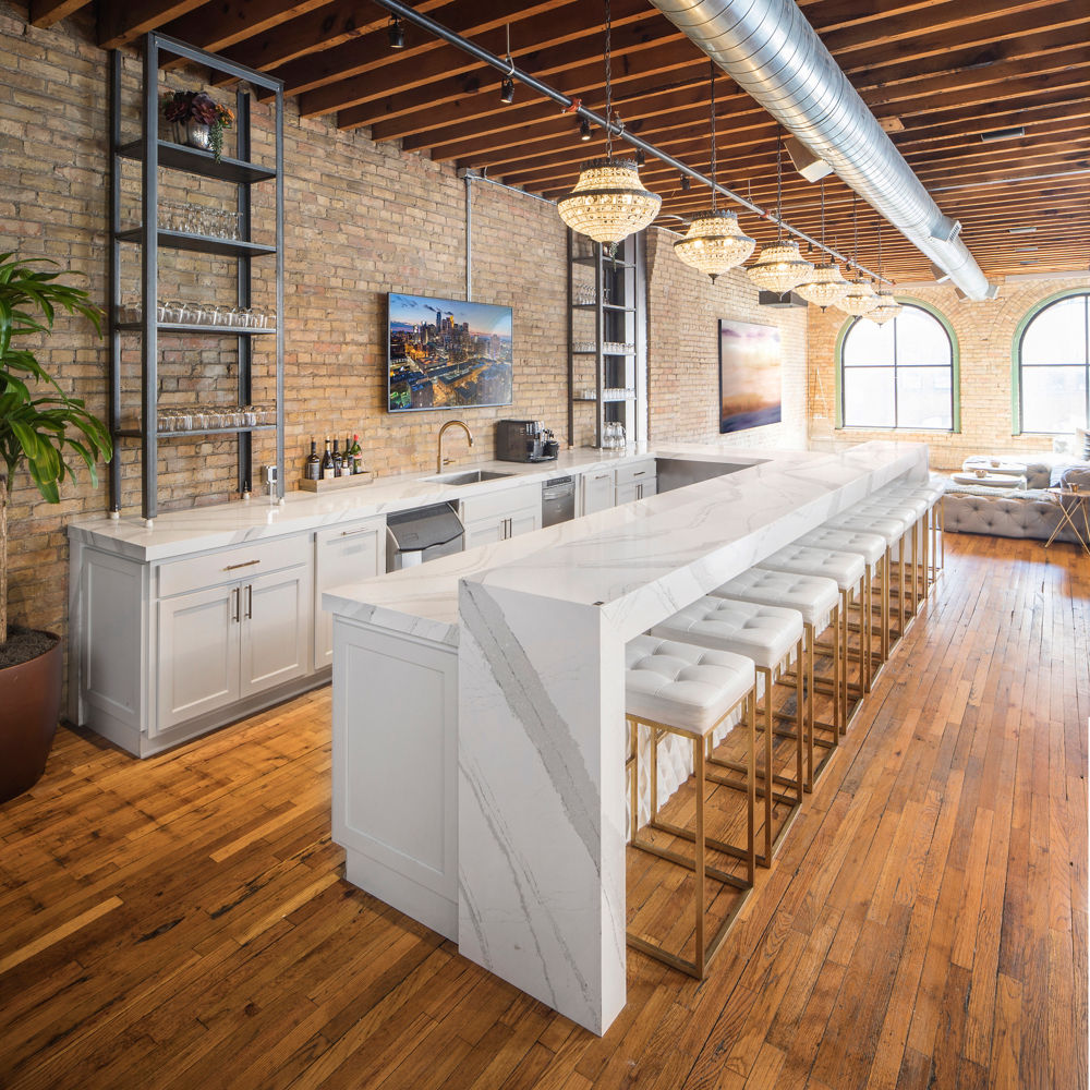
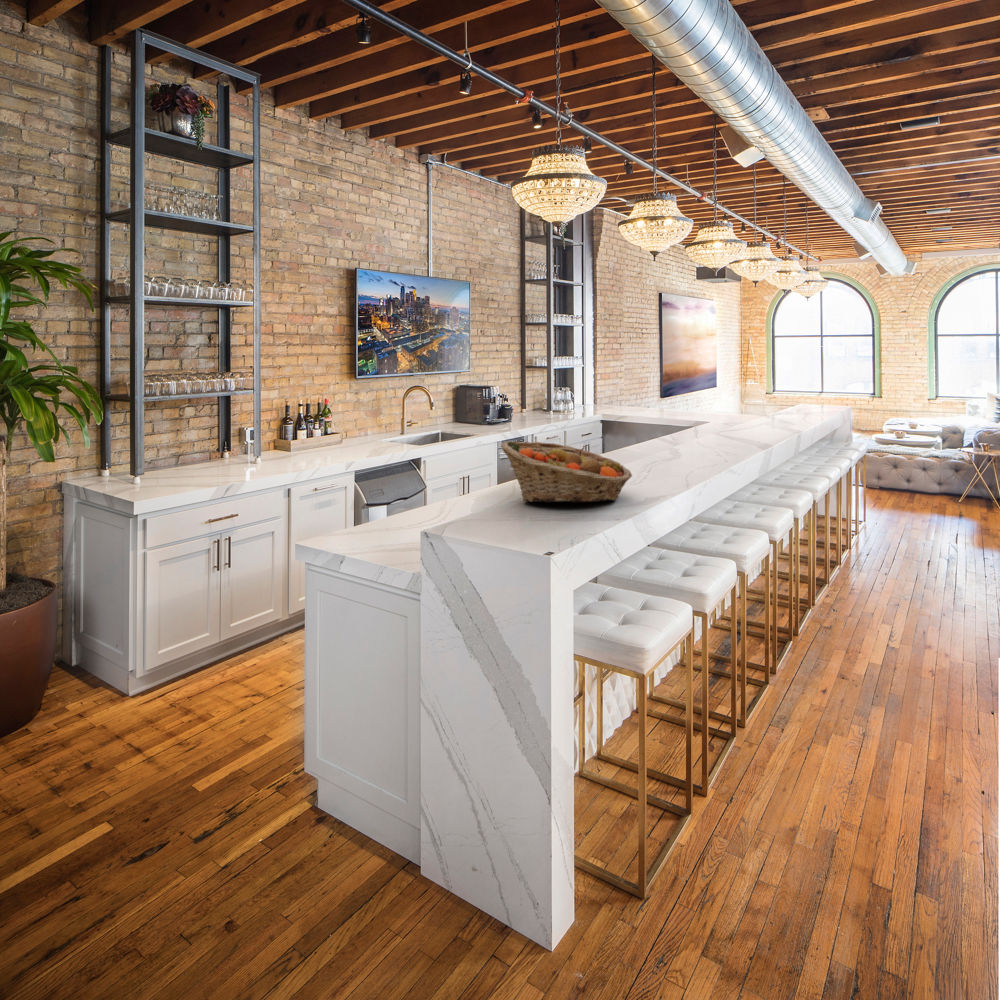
+ fruit basket (566, 470)
